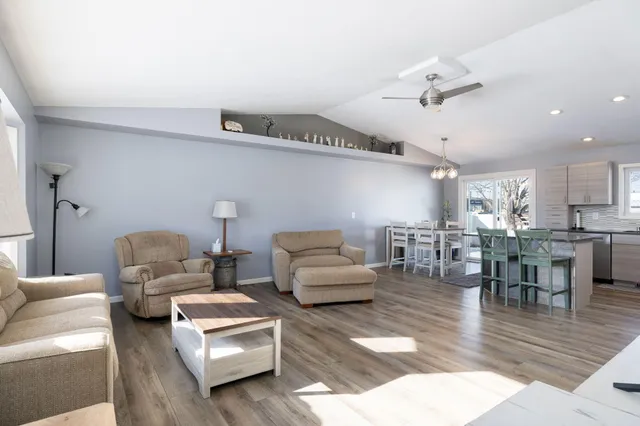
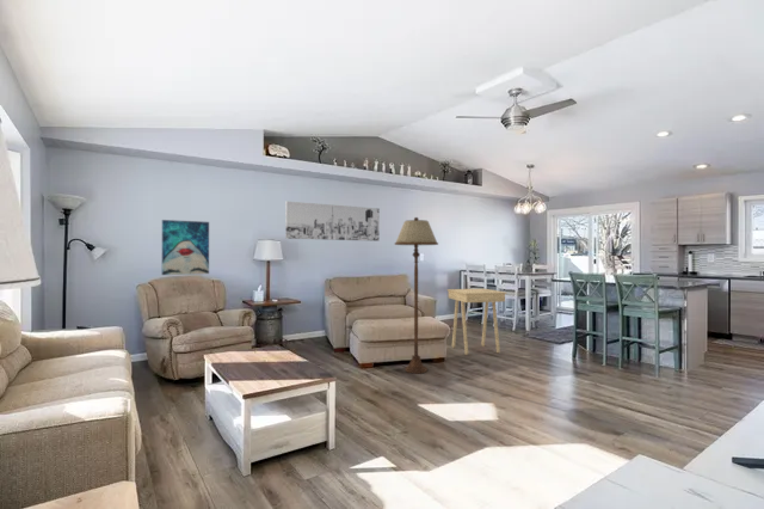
+ wall art (185, 247)
+ wall art (335, 222)
+ side table (483, 320)
+ floor lamp (415, 293)
